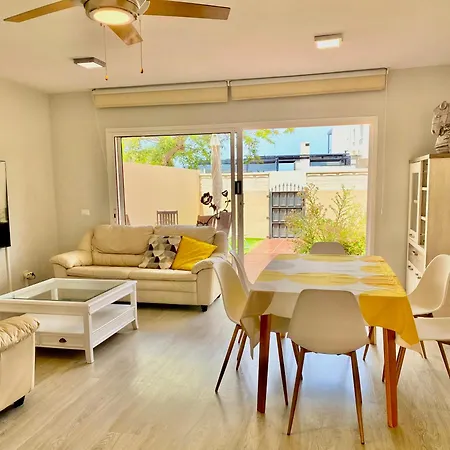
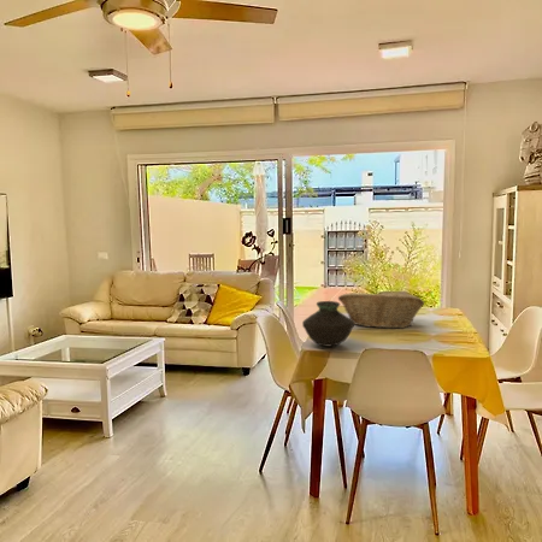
+ fruit basket (379, 306)
+ vase (328, 324)
